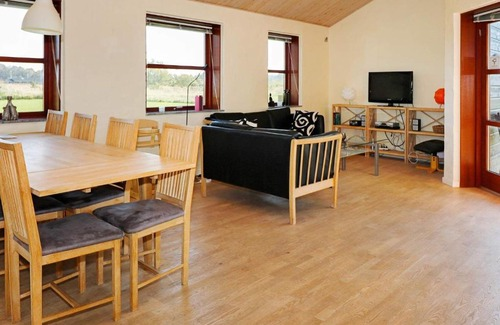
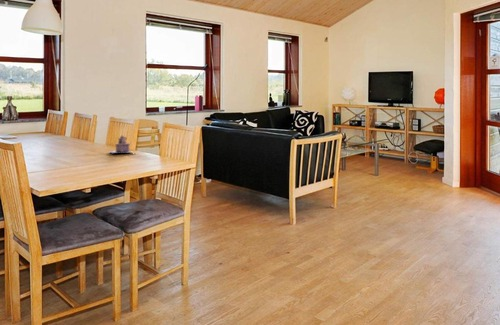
+ teapot (121, 144)
